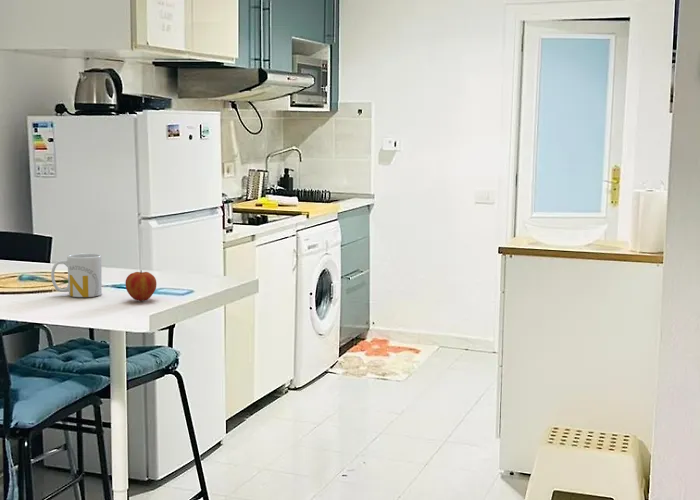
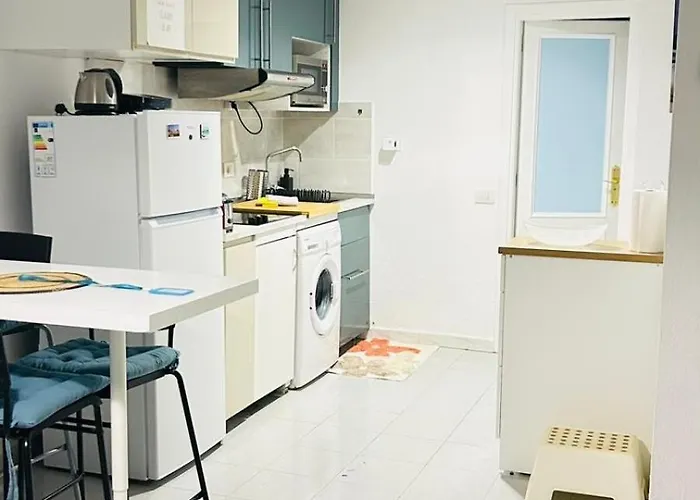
- mug (78, 275)
- apple (141, 285)
